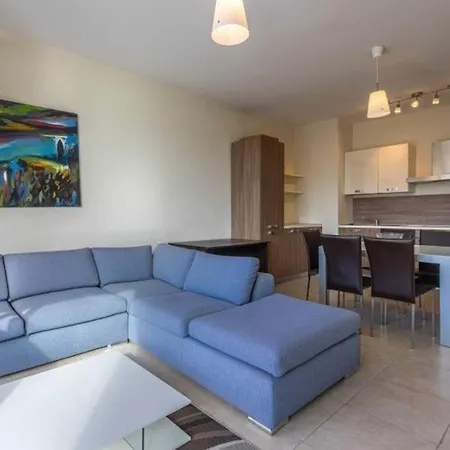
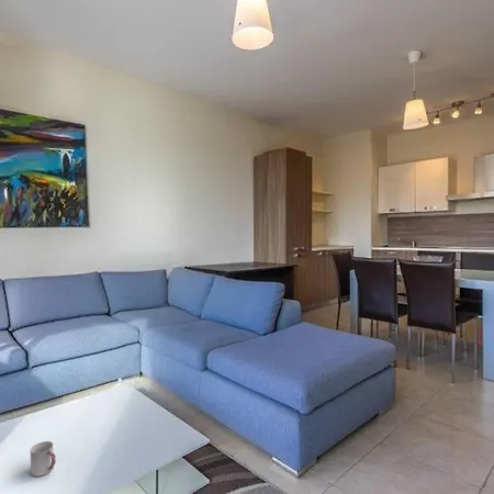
+ cup (45, 459)
